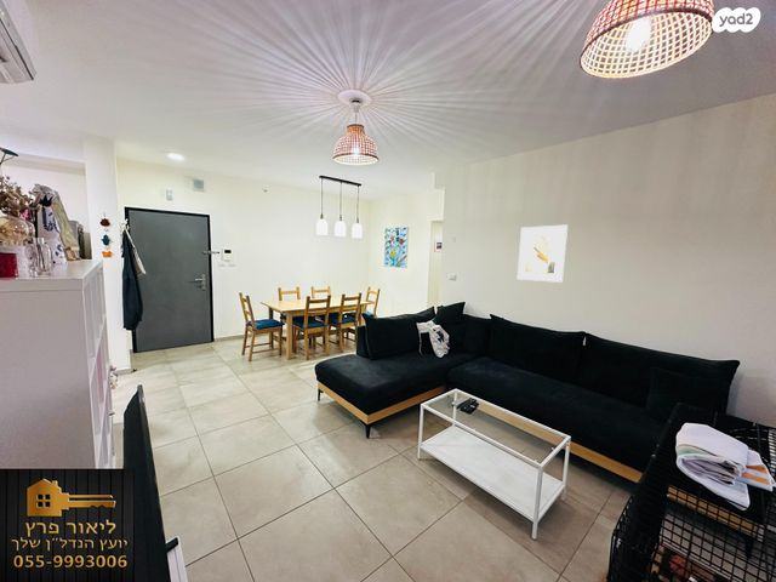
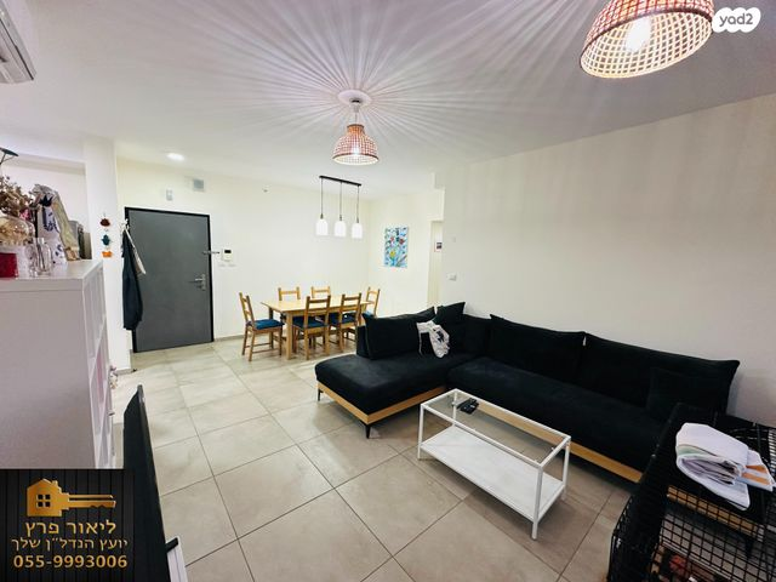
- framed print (541, 253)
